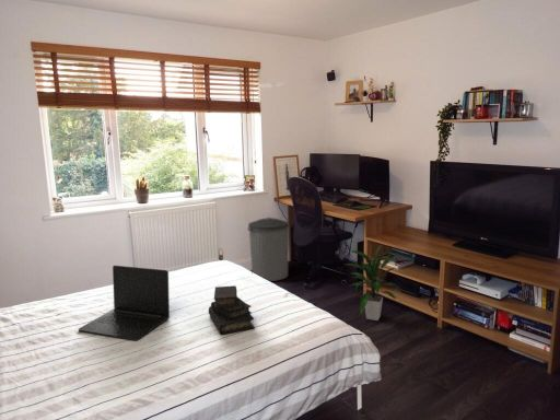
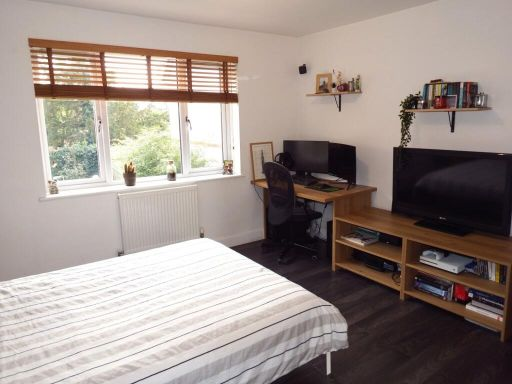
- trash can (269, 246)
- diary (230, 306)
- indoor plant (371, 281)
- laptop (124, 300)
